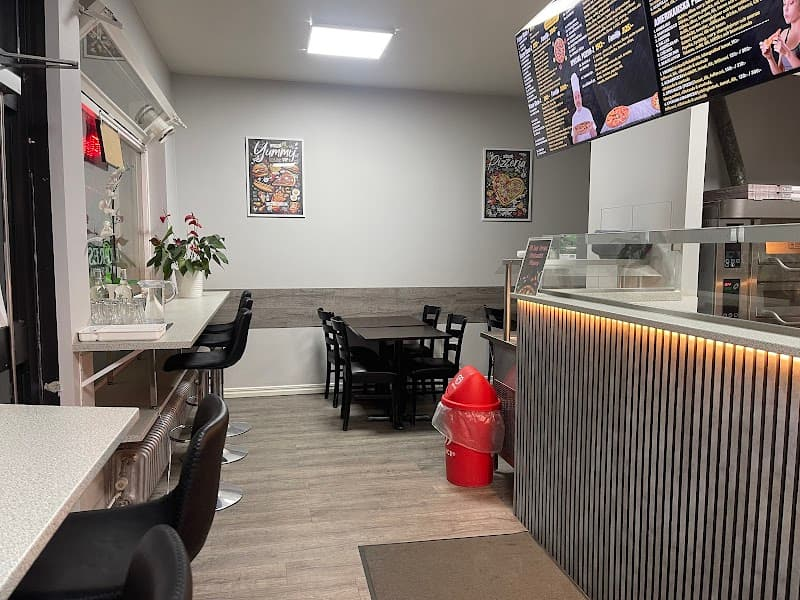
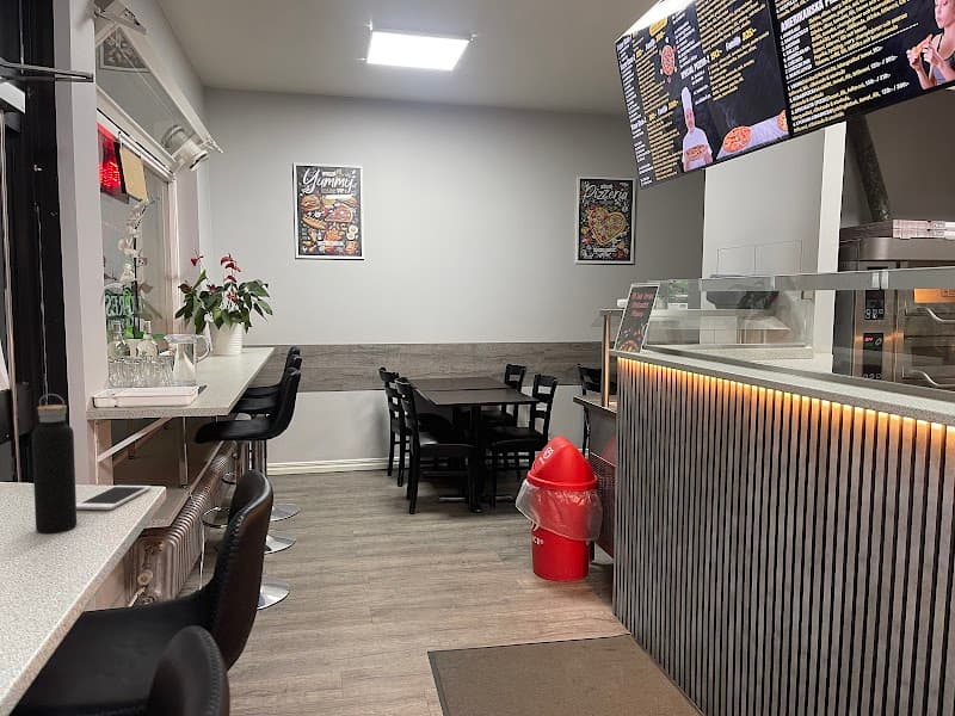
+ water bottle (54, 461)
+ cell phone (113, 496)
